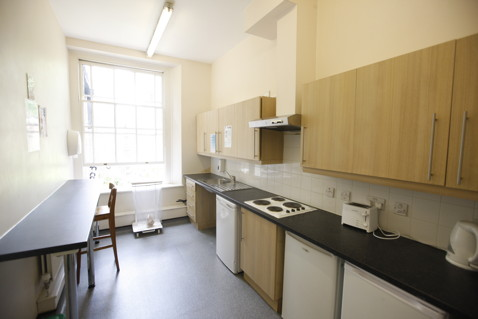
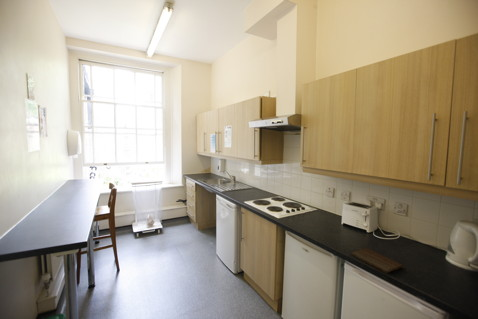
+ cutting board (375, 259)
